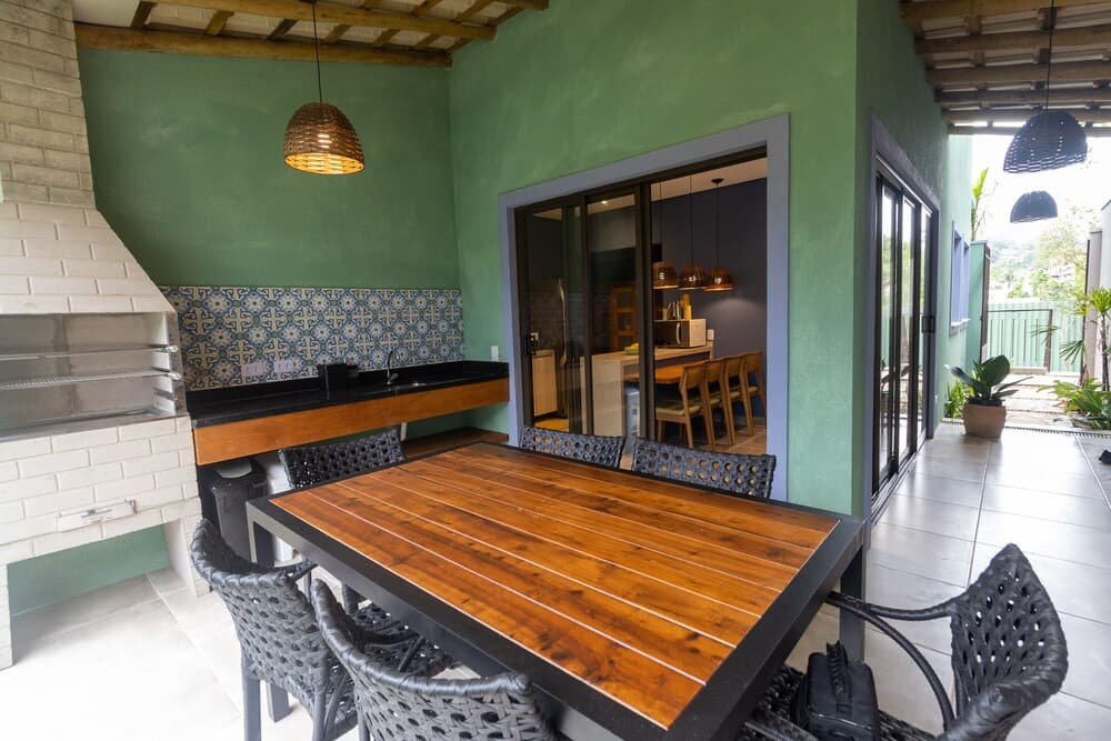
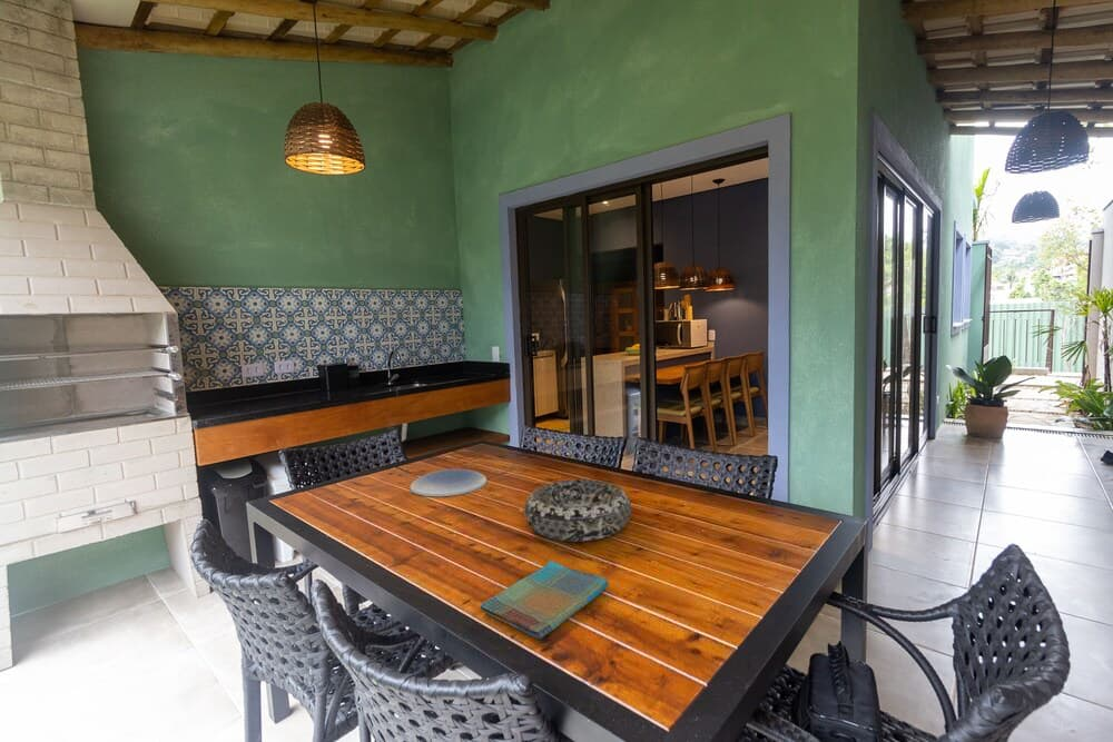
+ dish towel (546, 594)
+ plate (449, 478)
+ decorative bowl (577, 508)
